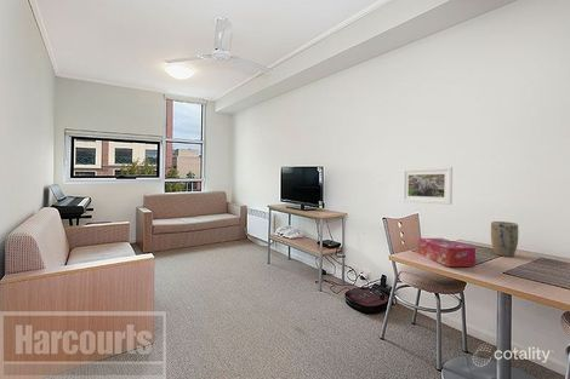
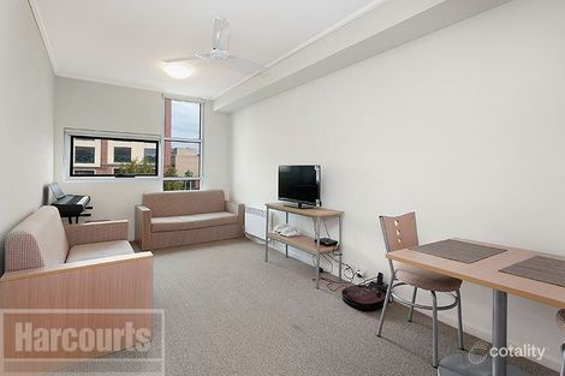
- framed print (426, 185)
- tissue box (444, 251)
- plant pot (503, 239)
